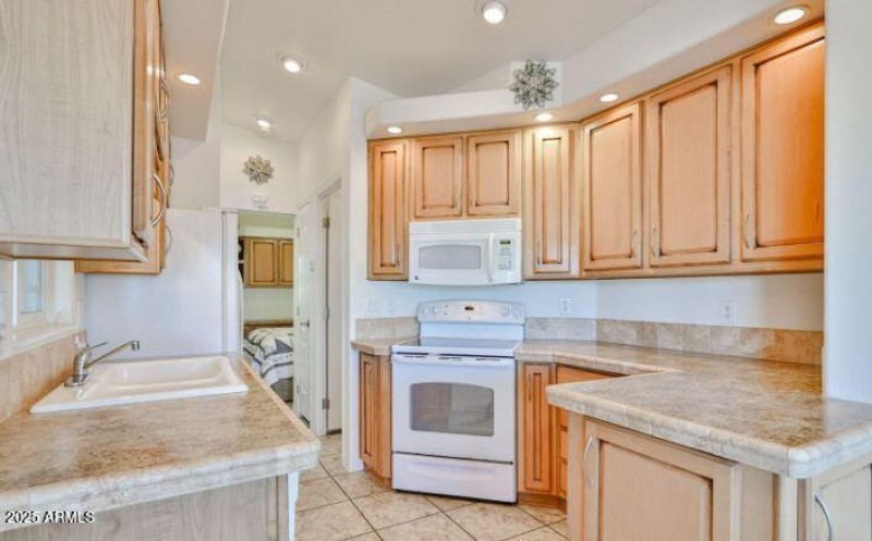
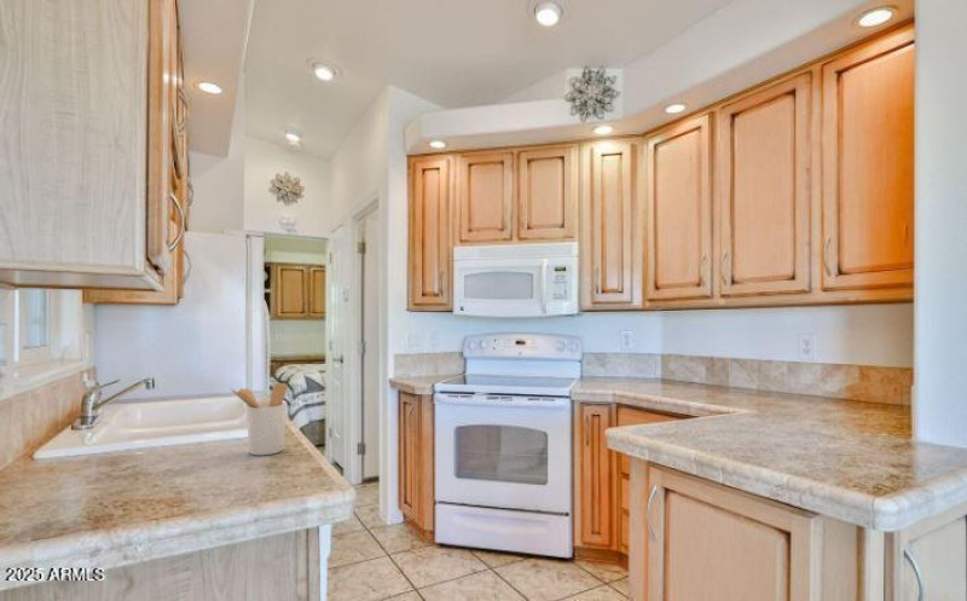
+ utensil holder (257, 417)
